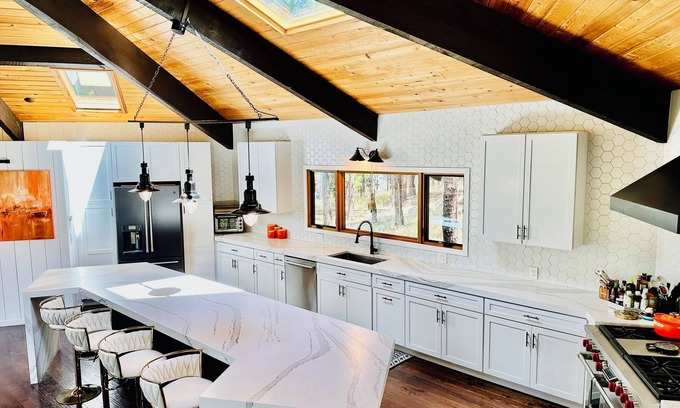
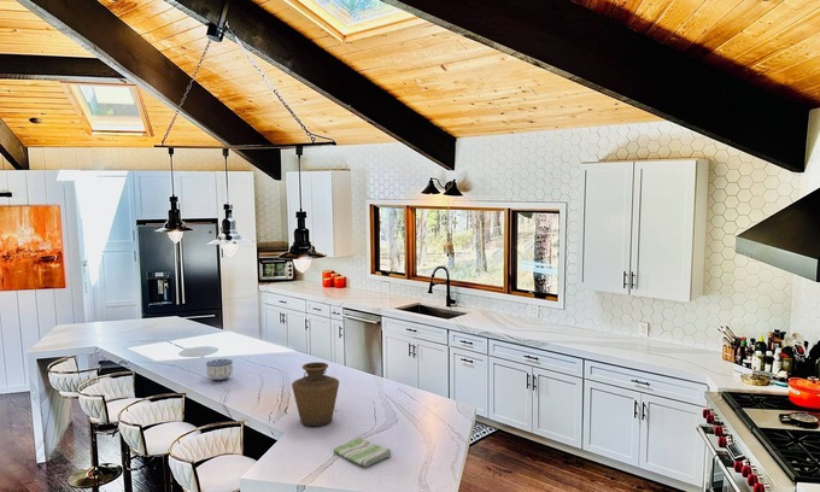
+ bowl (219, 370)
+ dish towel (362, 450)
+ vase (315, 393)
